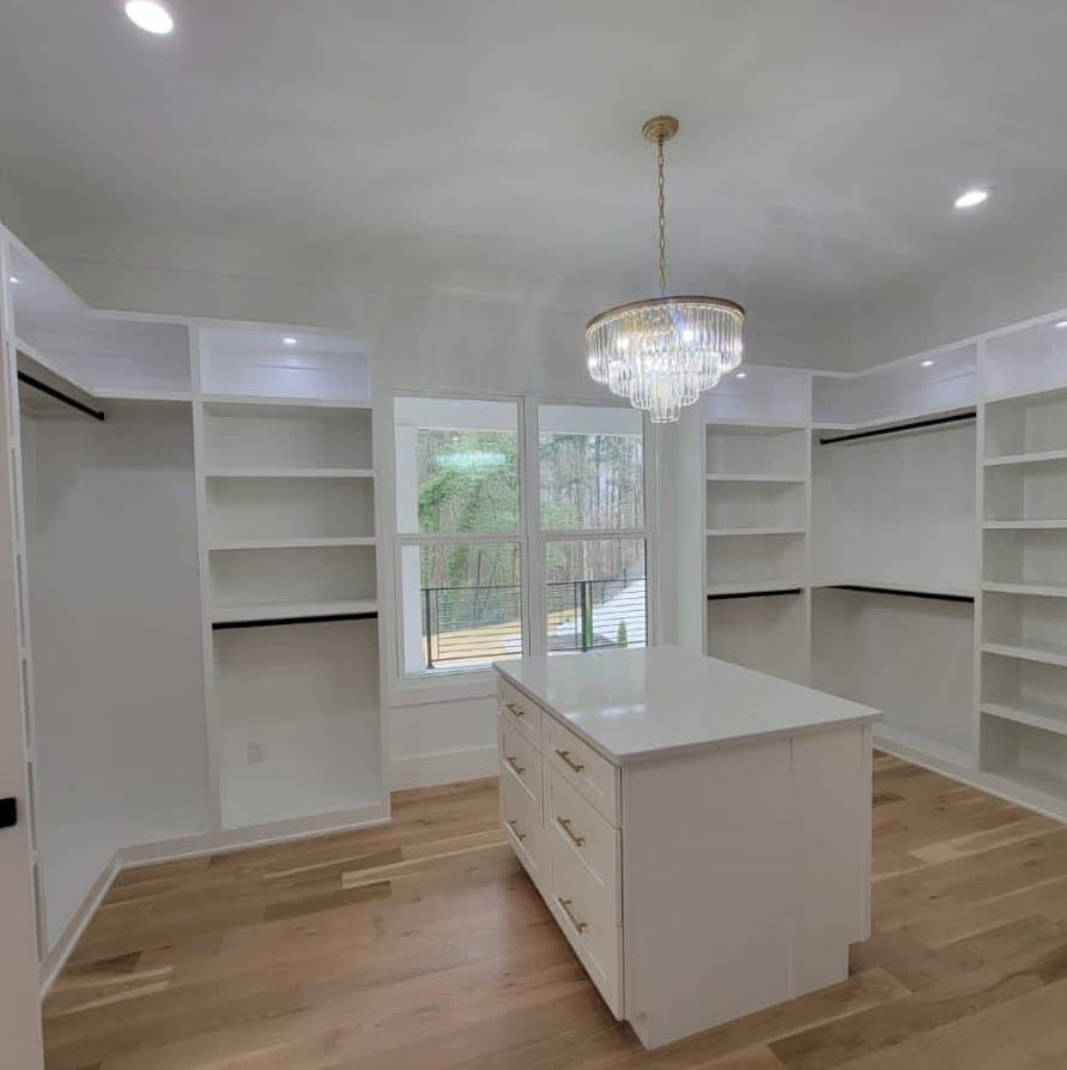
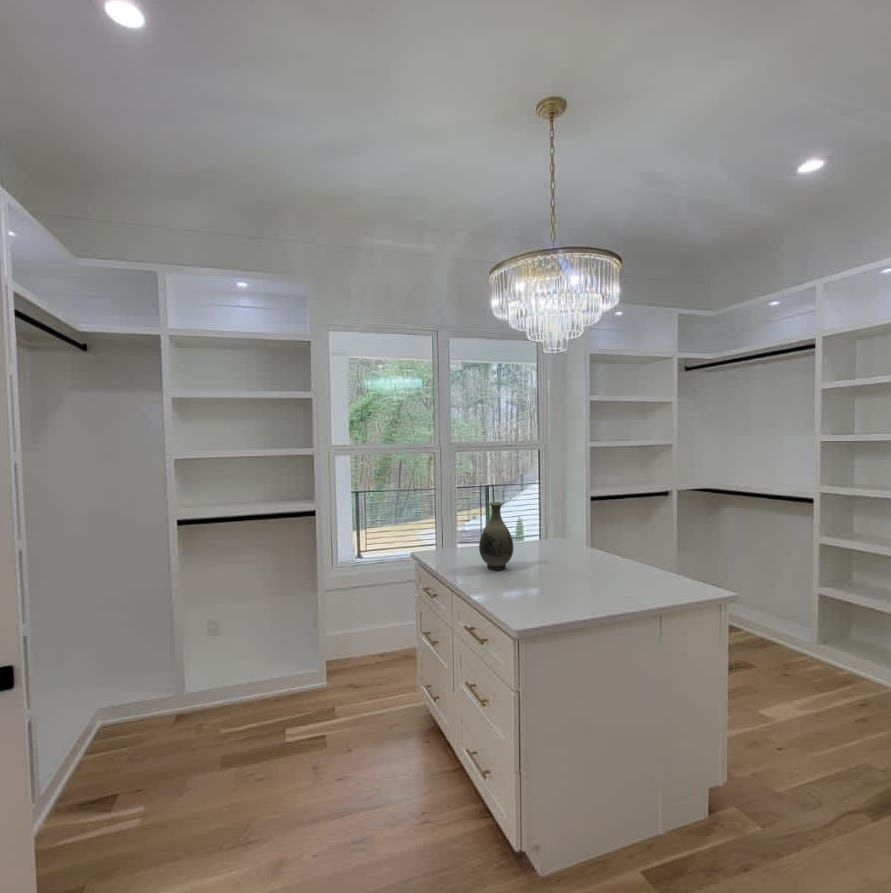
+ vase (496, 535)
